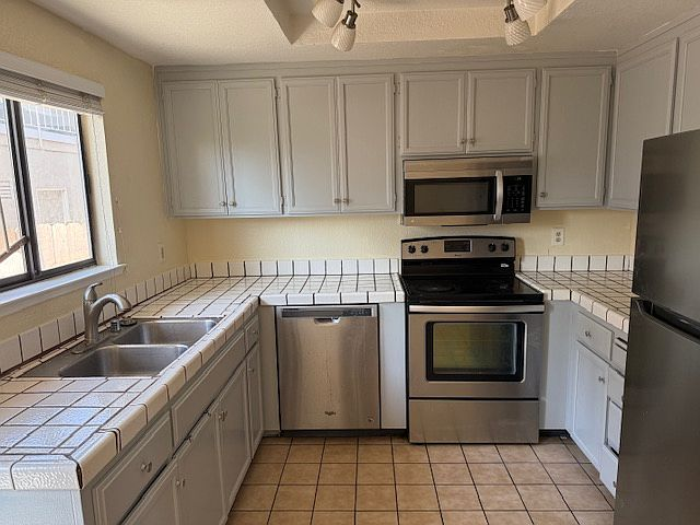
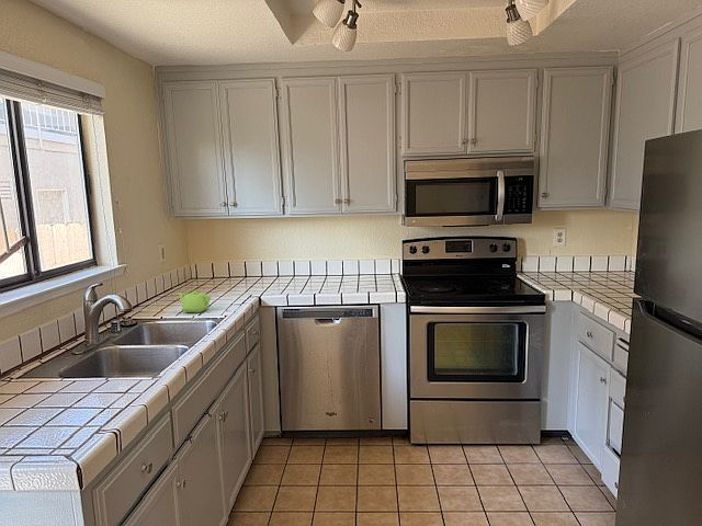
+ teapot (193, 300)
